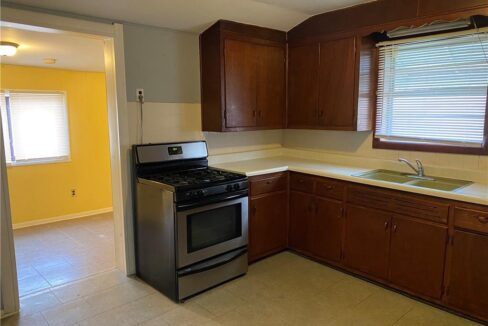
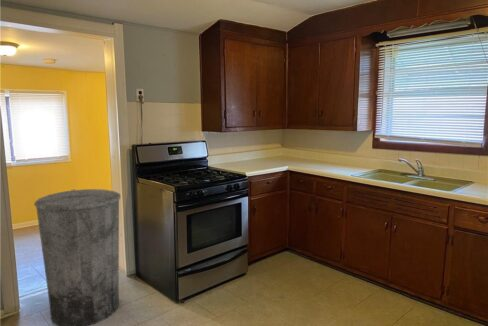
+ trash can (82, 251)
